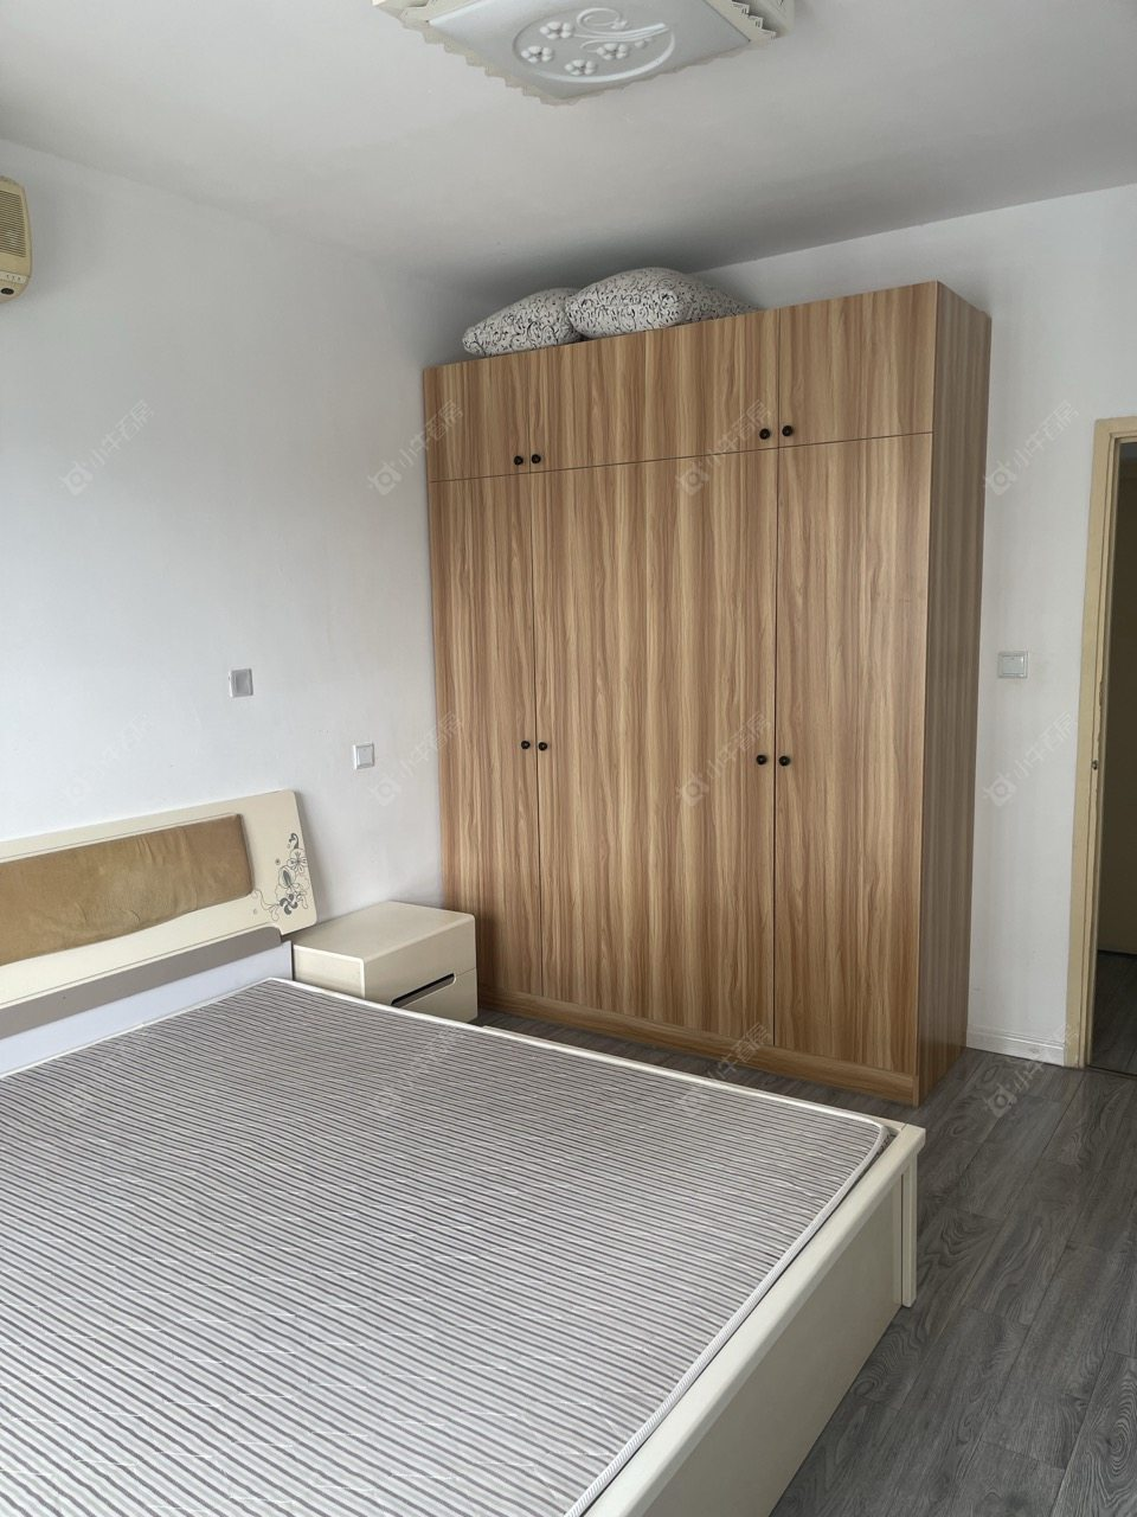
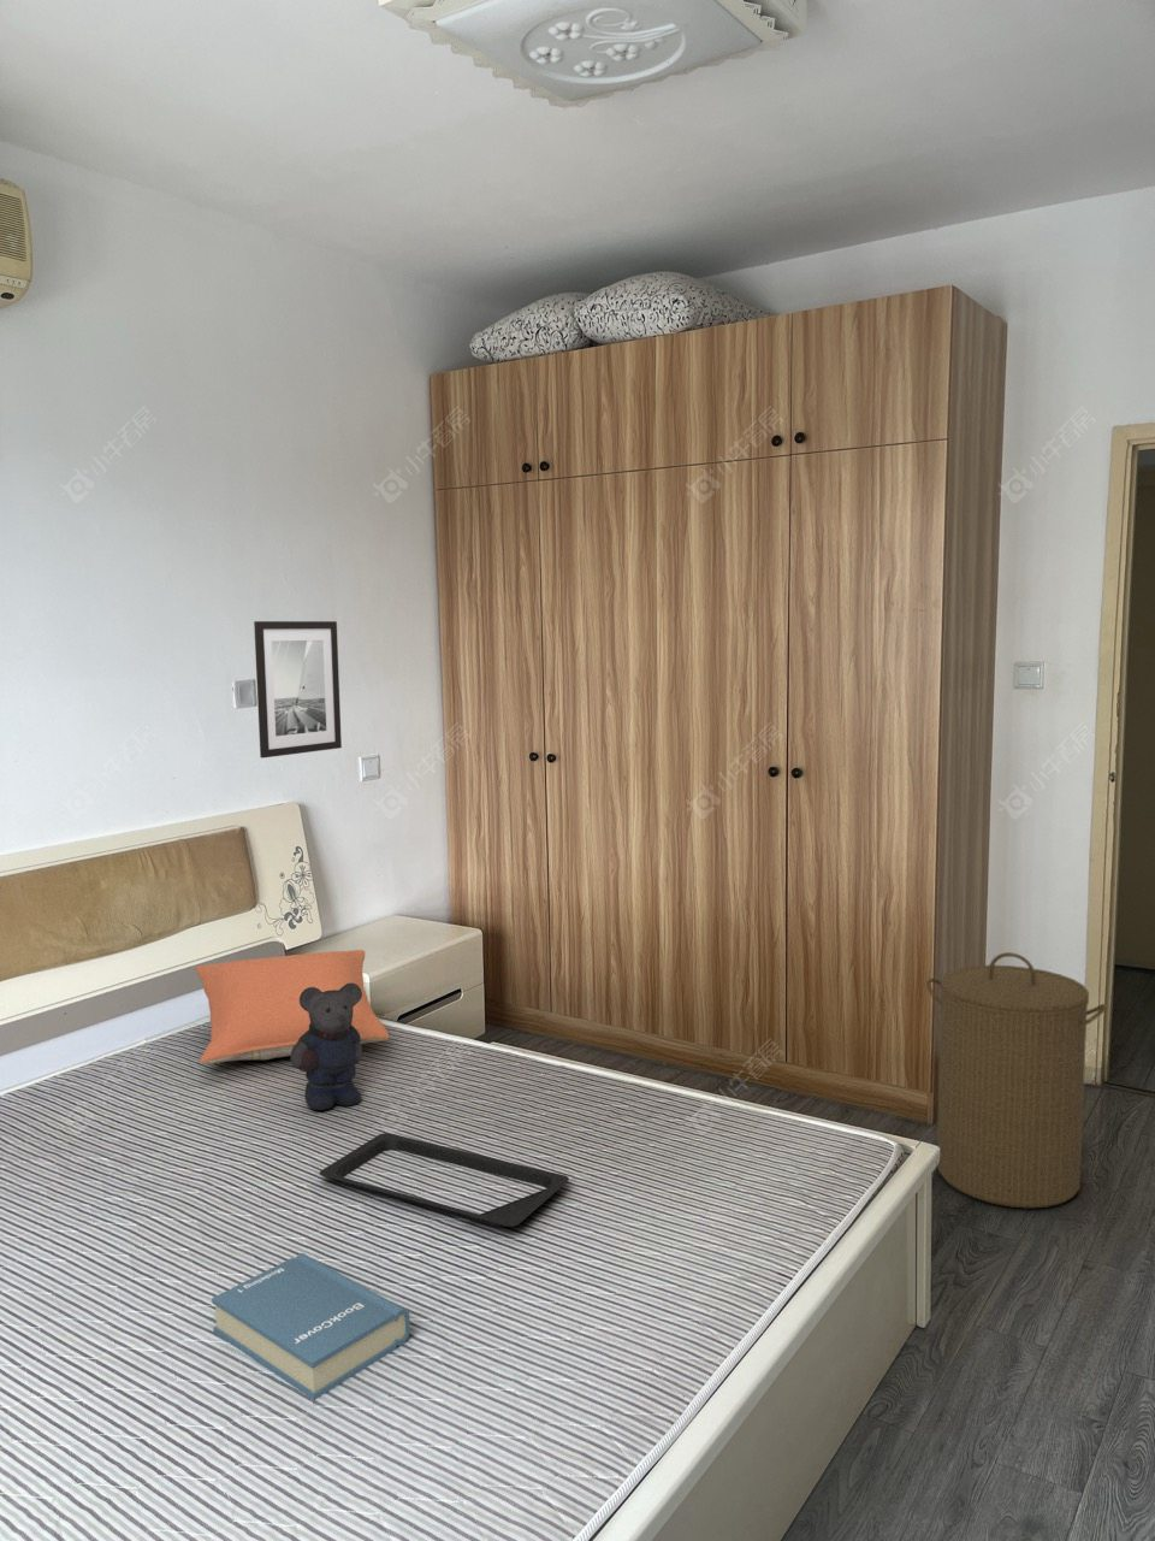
+ pillow (289, 1002)
+ bear (324, 1040)
+ serving tray (446, 1161)
+ laundry hamper (1011, 1065)
+ wall art (300, 688)
+ hardback book (311, 1318)
